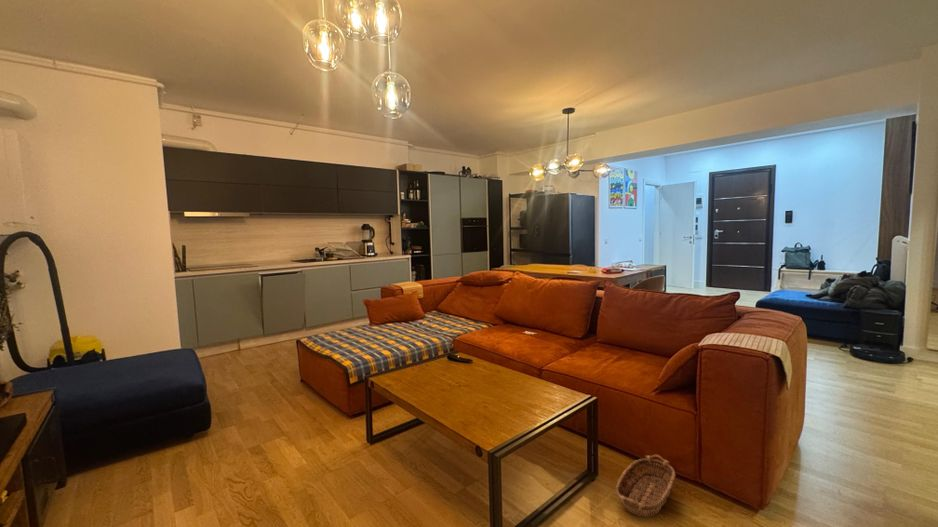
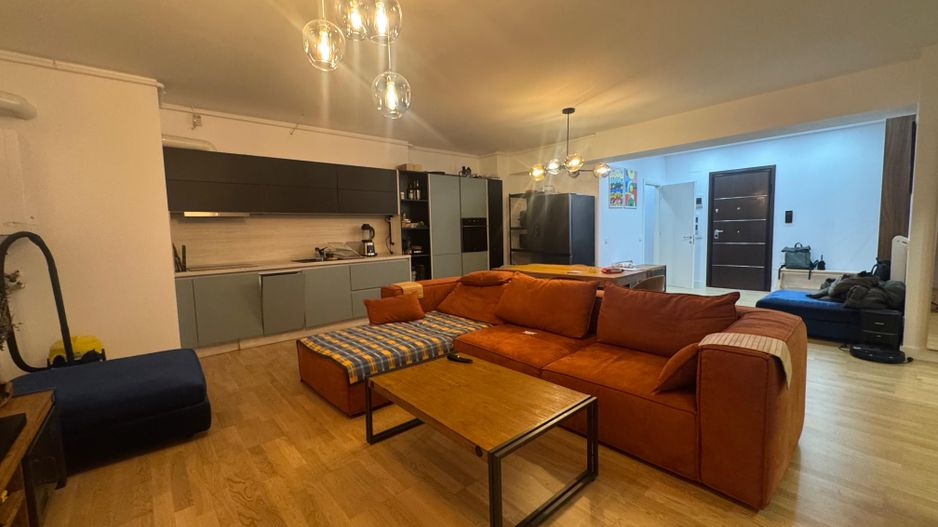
- basket (645, 481)
